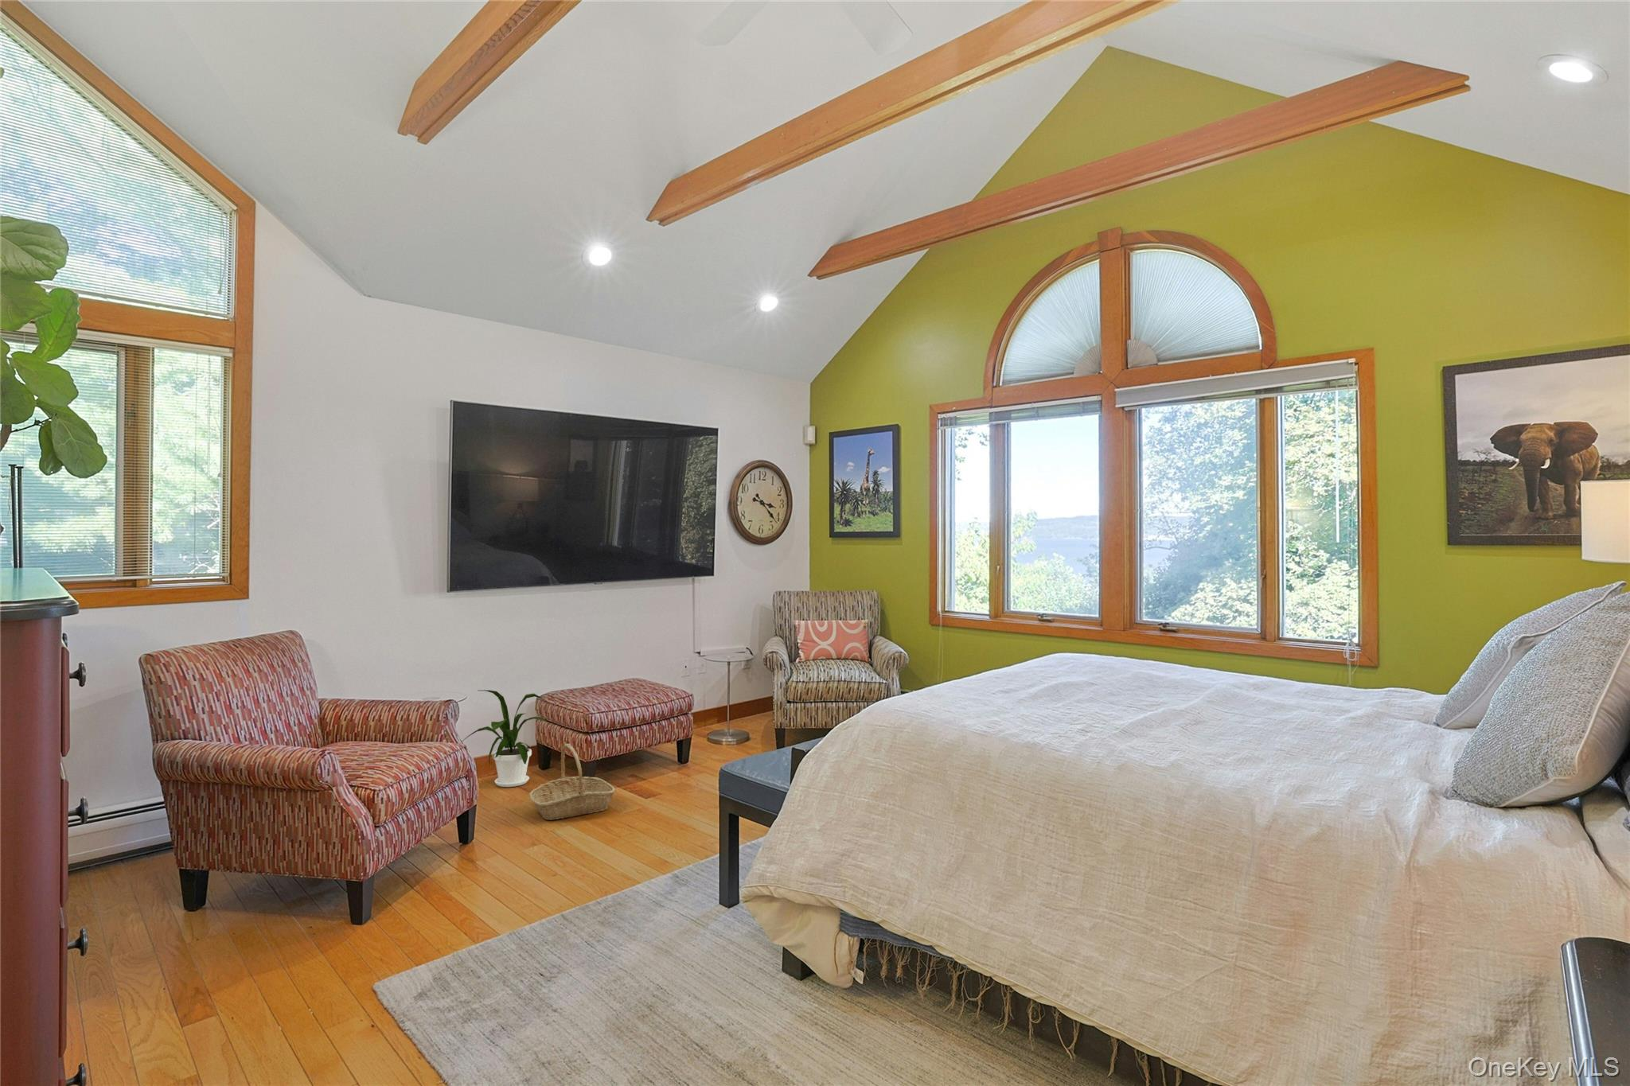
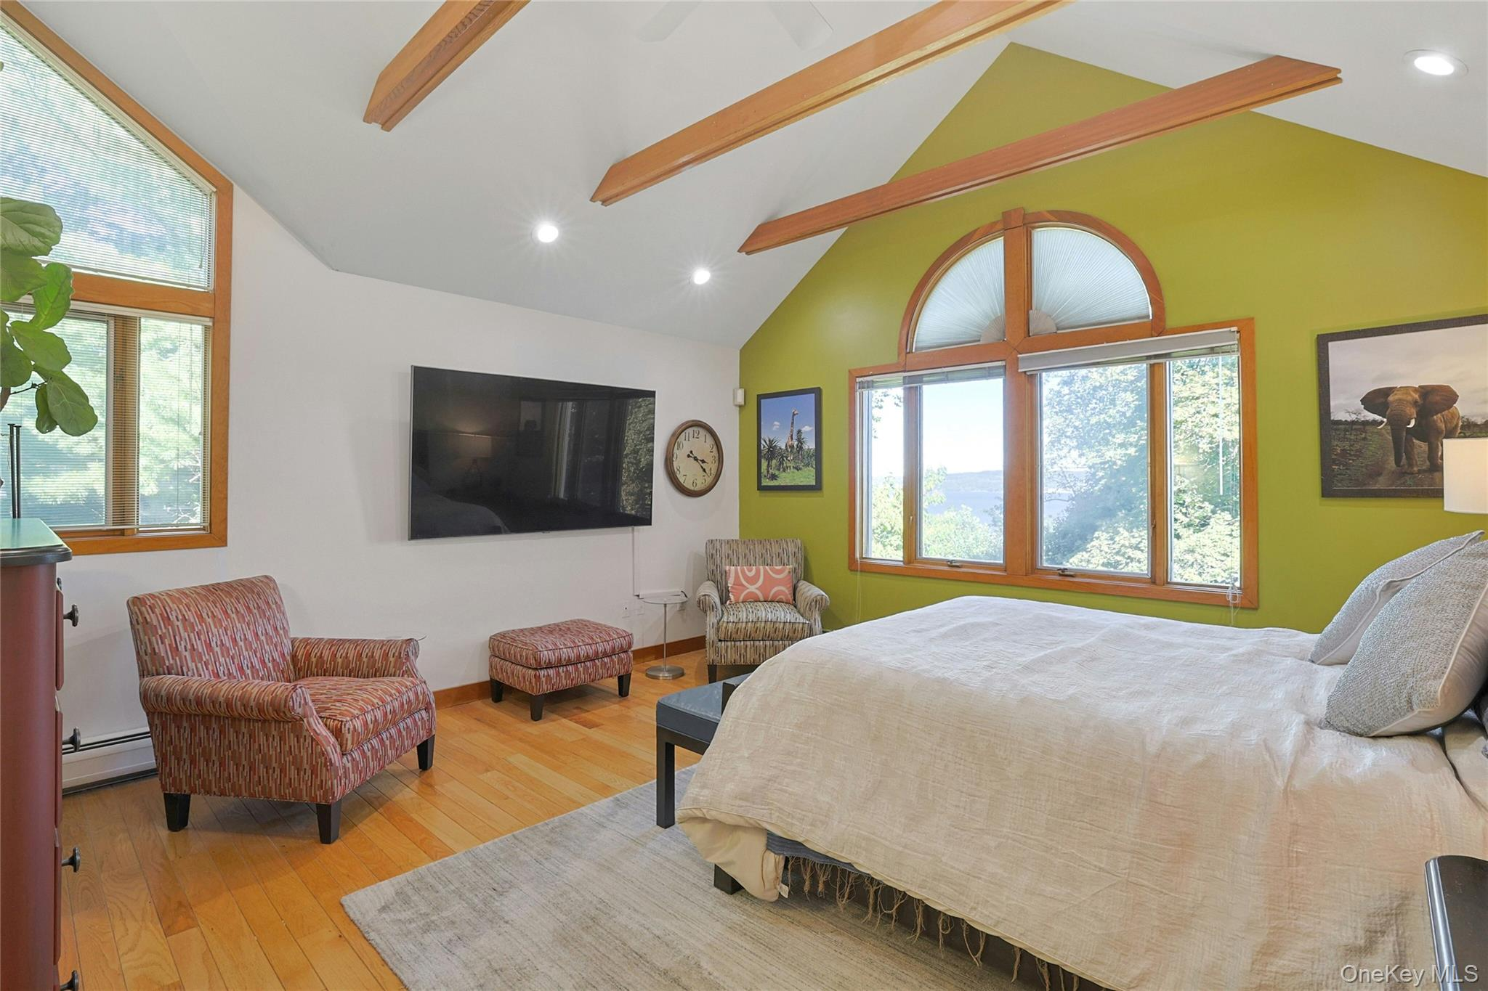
- house plant (510, 736)
- basket (572, 777)
